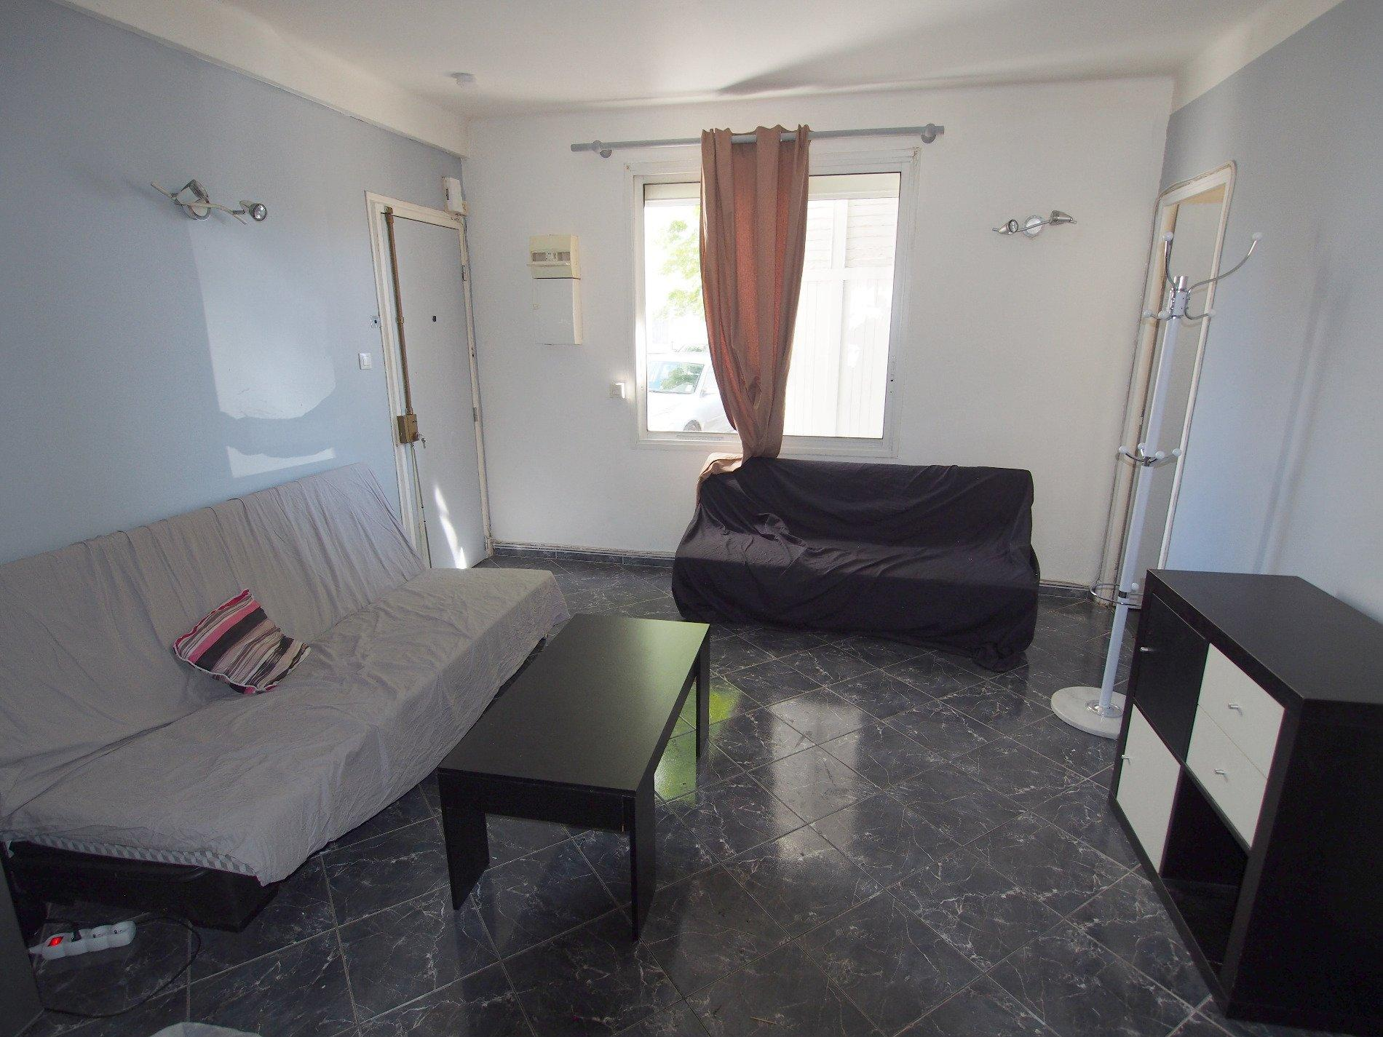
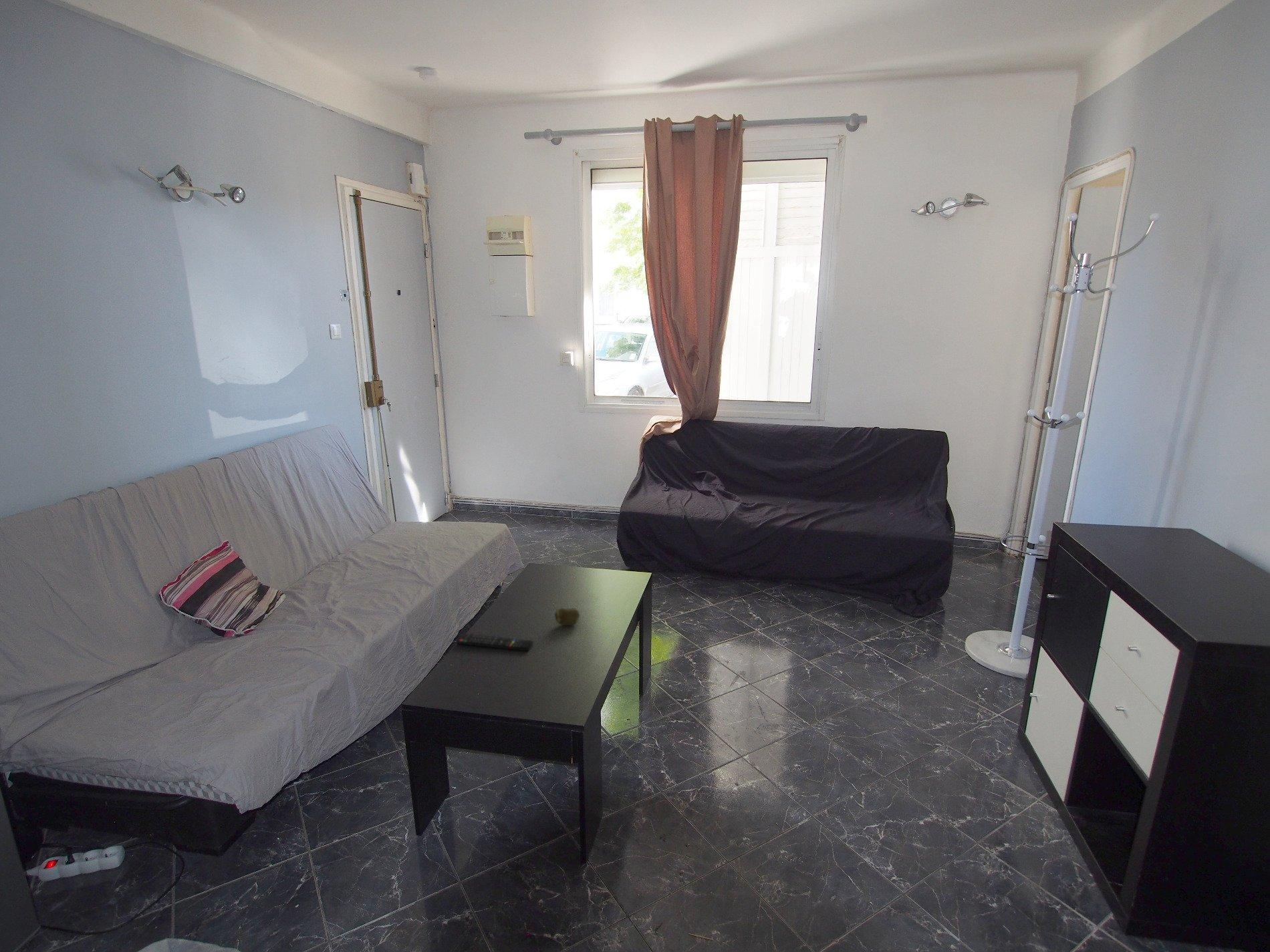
+ fruit (567, 616)
+ remote control (494, 643)
